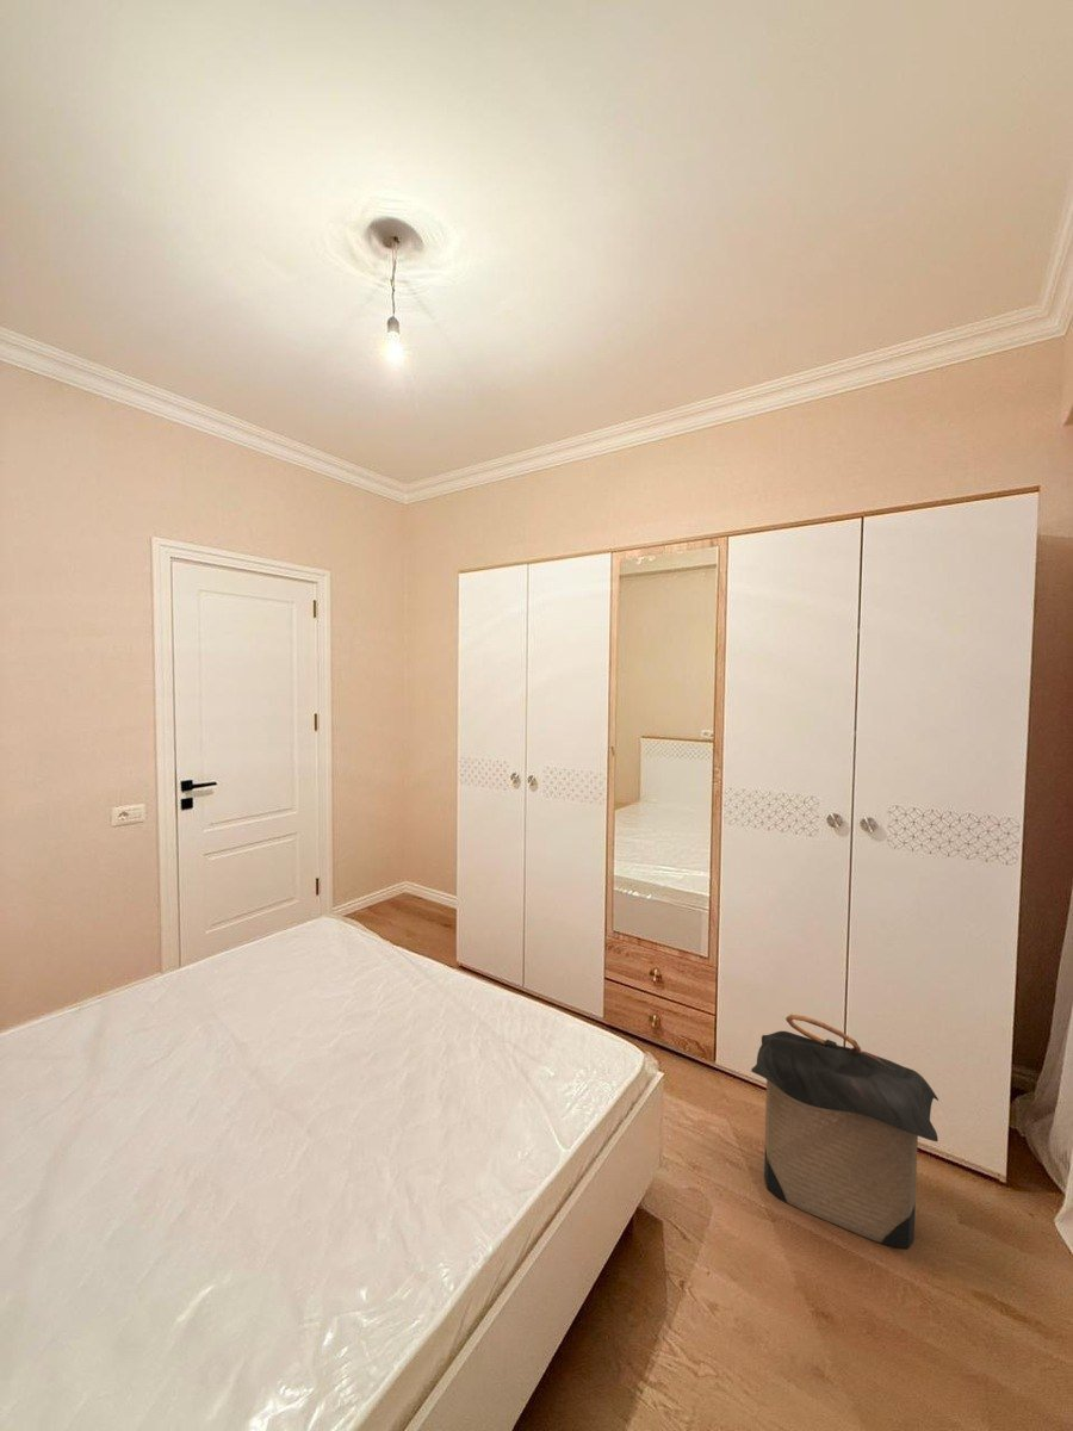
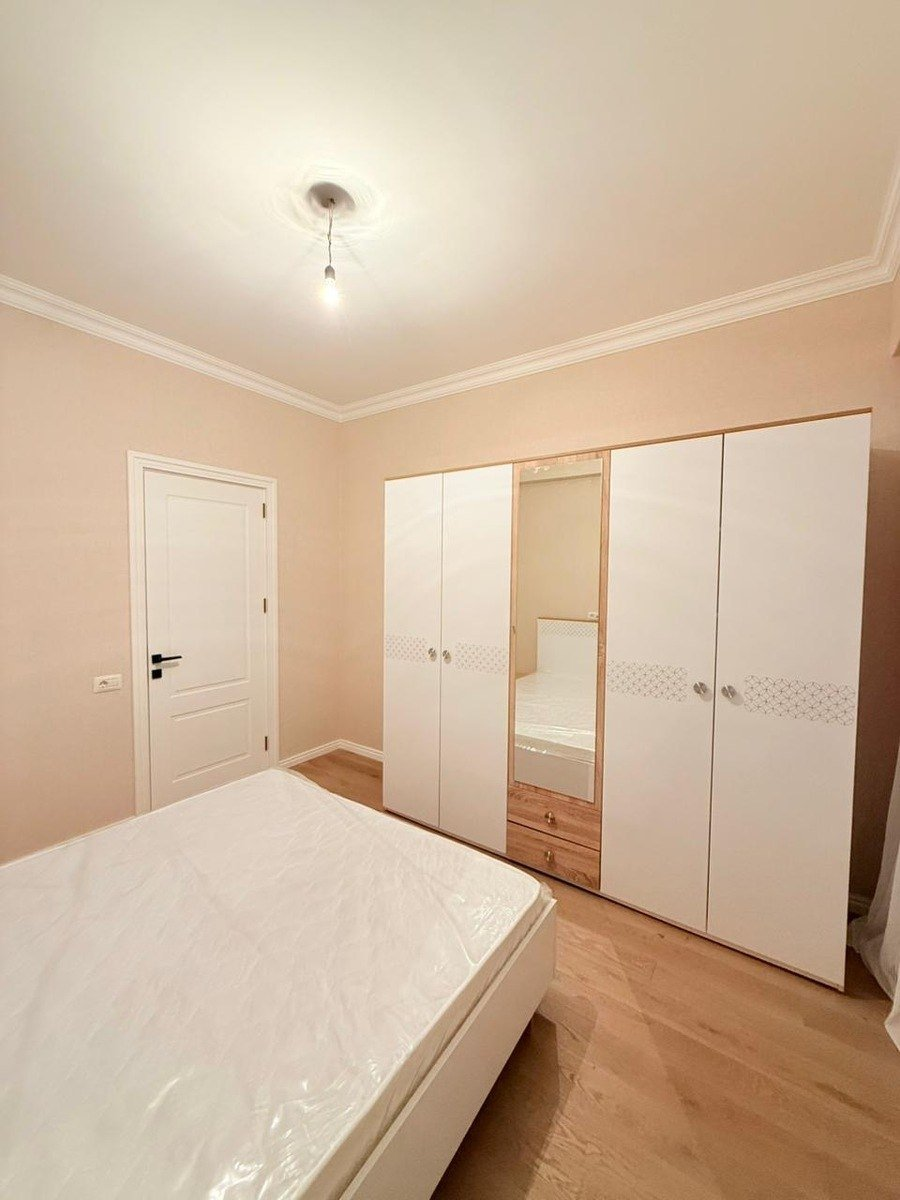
- laundry hamper (841, 1108)
